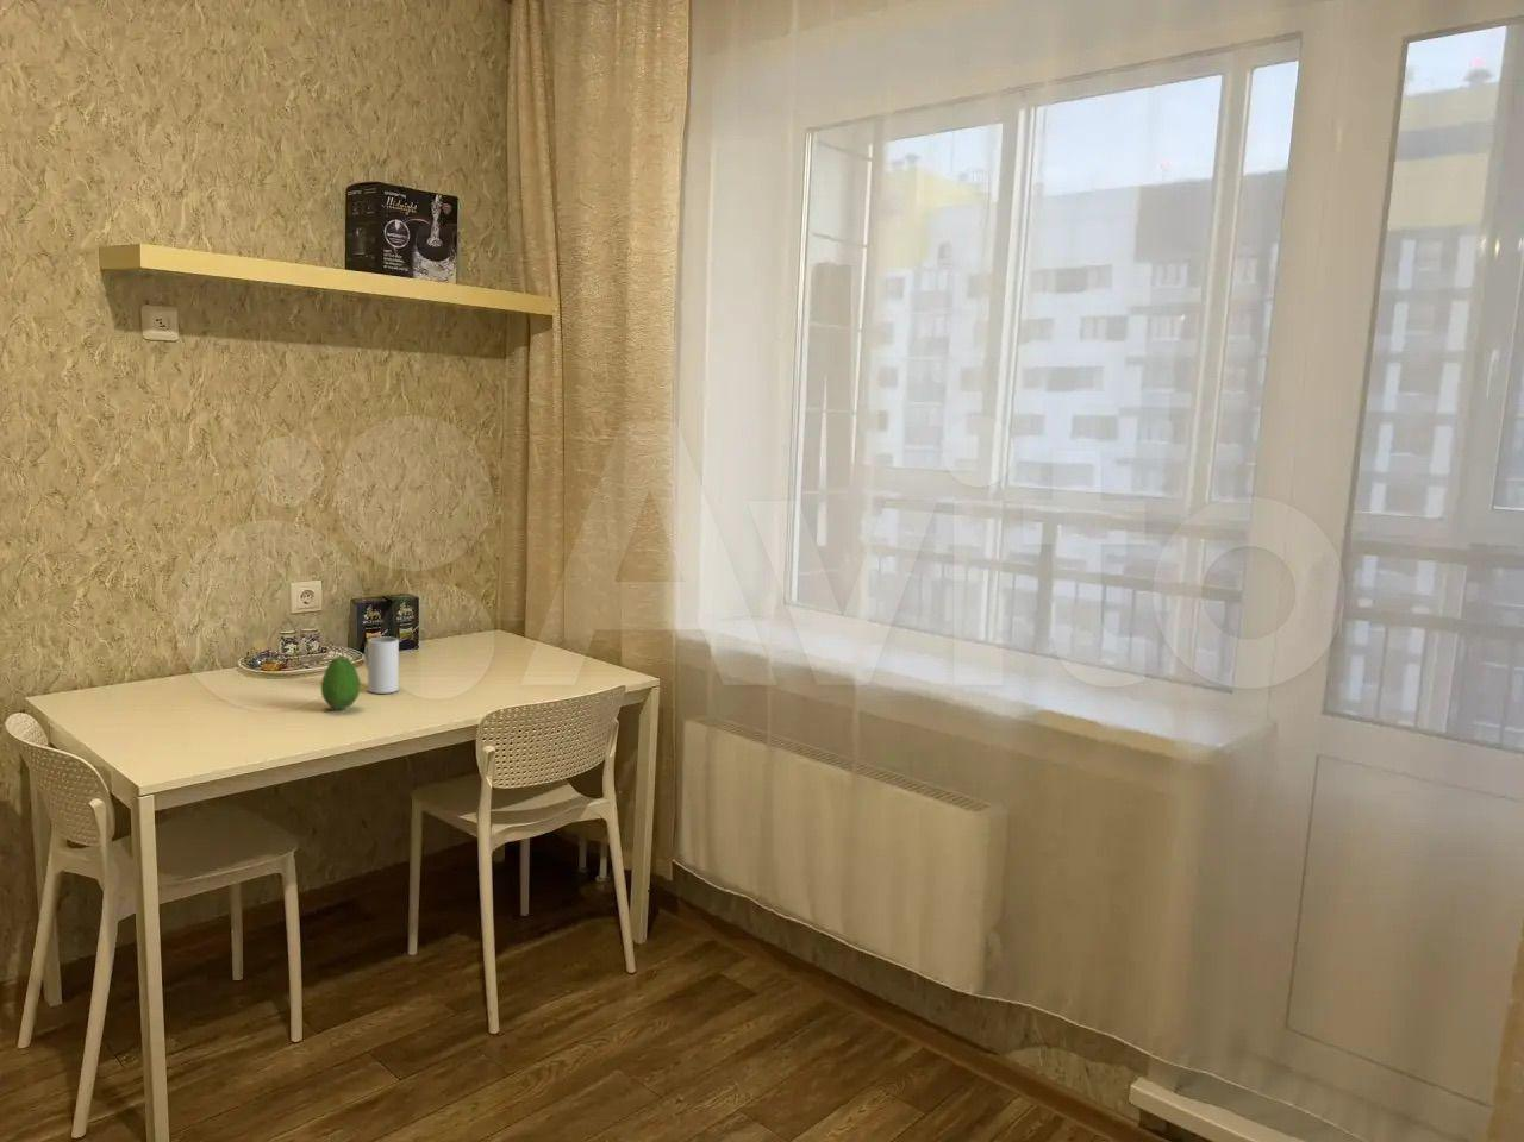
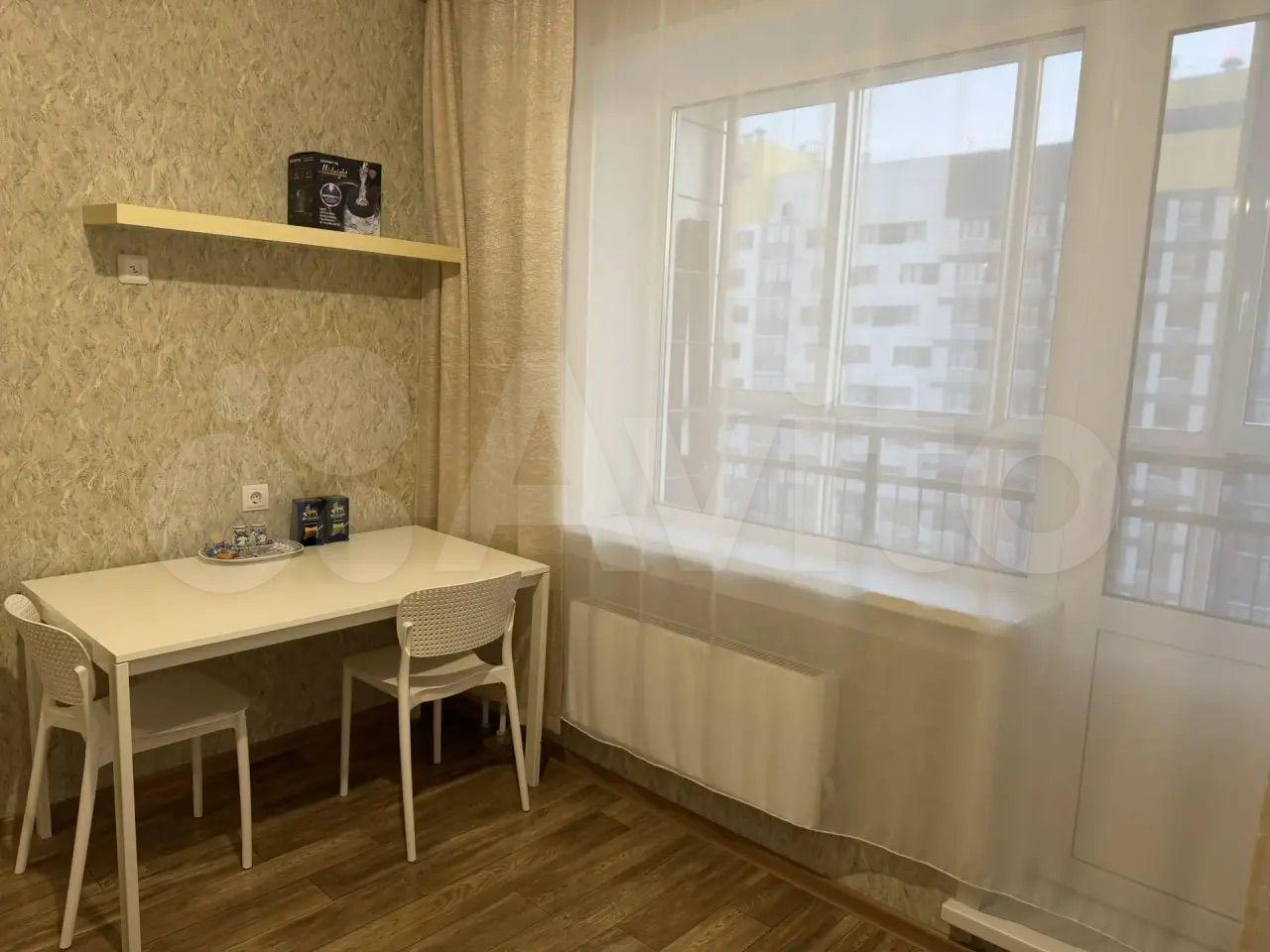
- mug (379, 662)
- fruit (341, 681)
